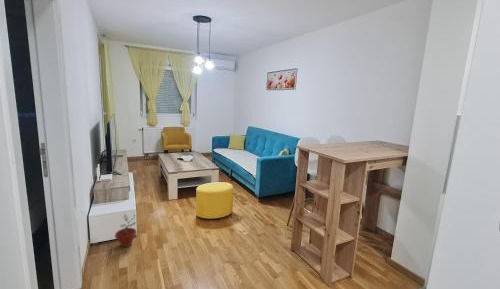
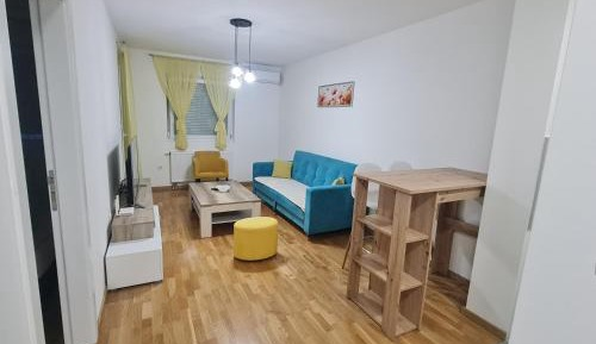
- potted plant (126, 229)
